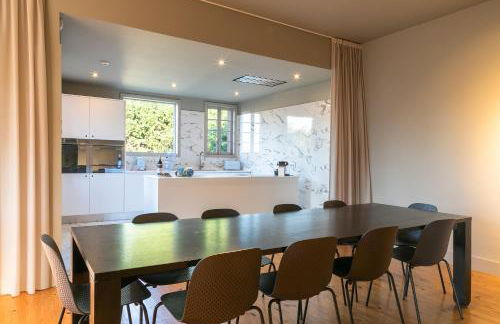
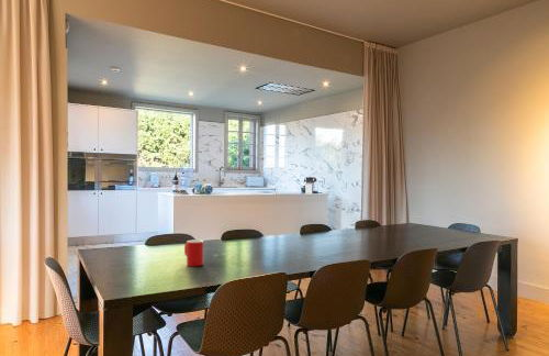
+ cup (193, 252)
